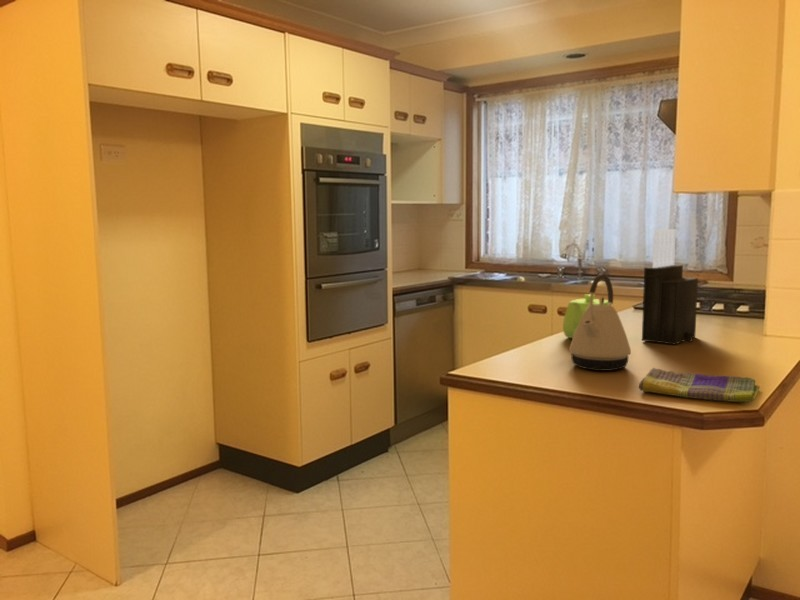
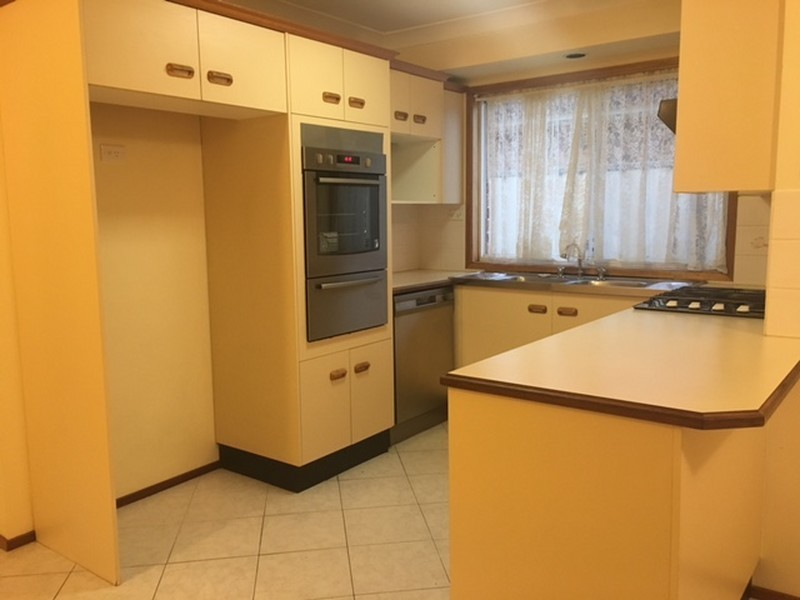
- teapot (582, 315)
- kettle (599, 320)
- dish towel (697, 384)
- knife block (674, 285)
